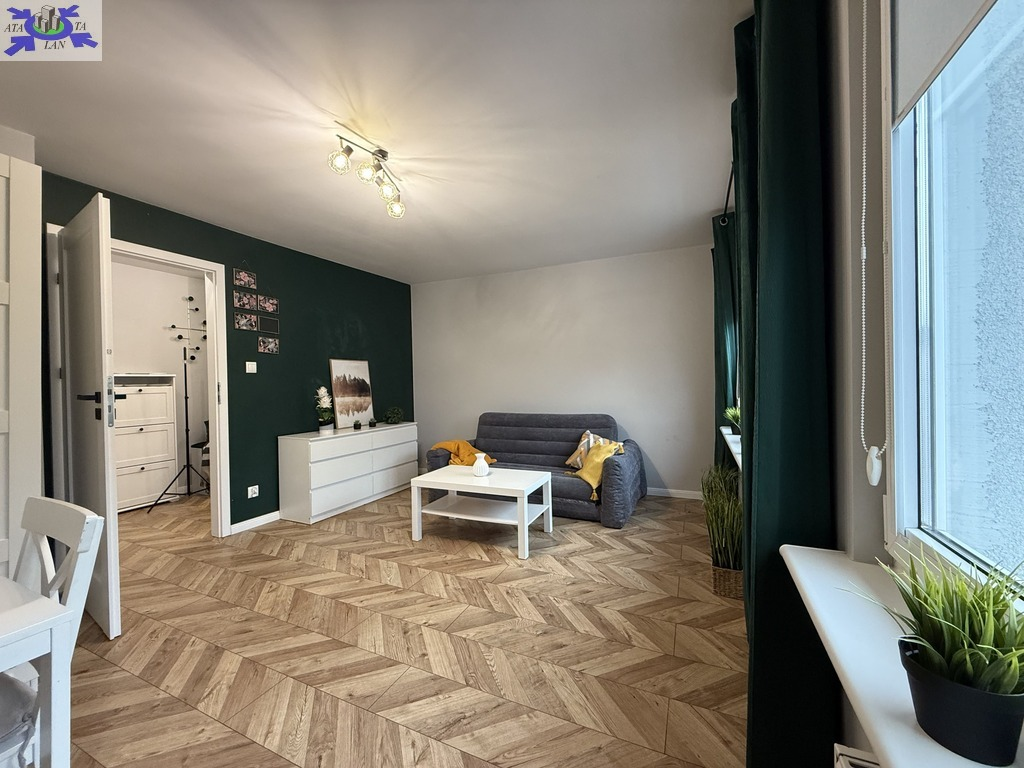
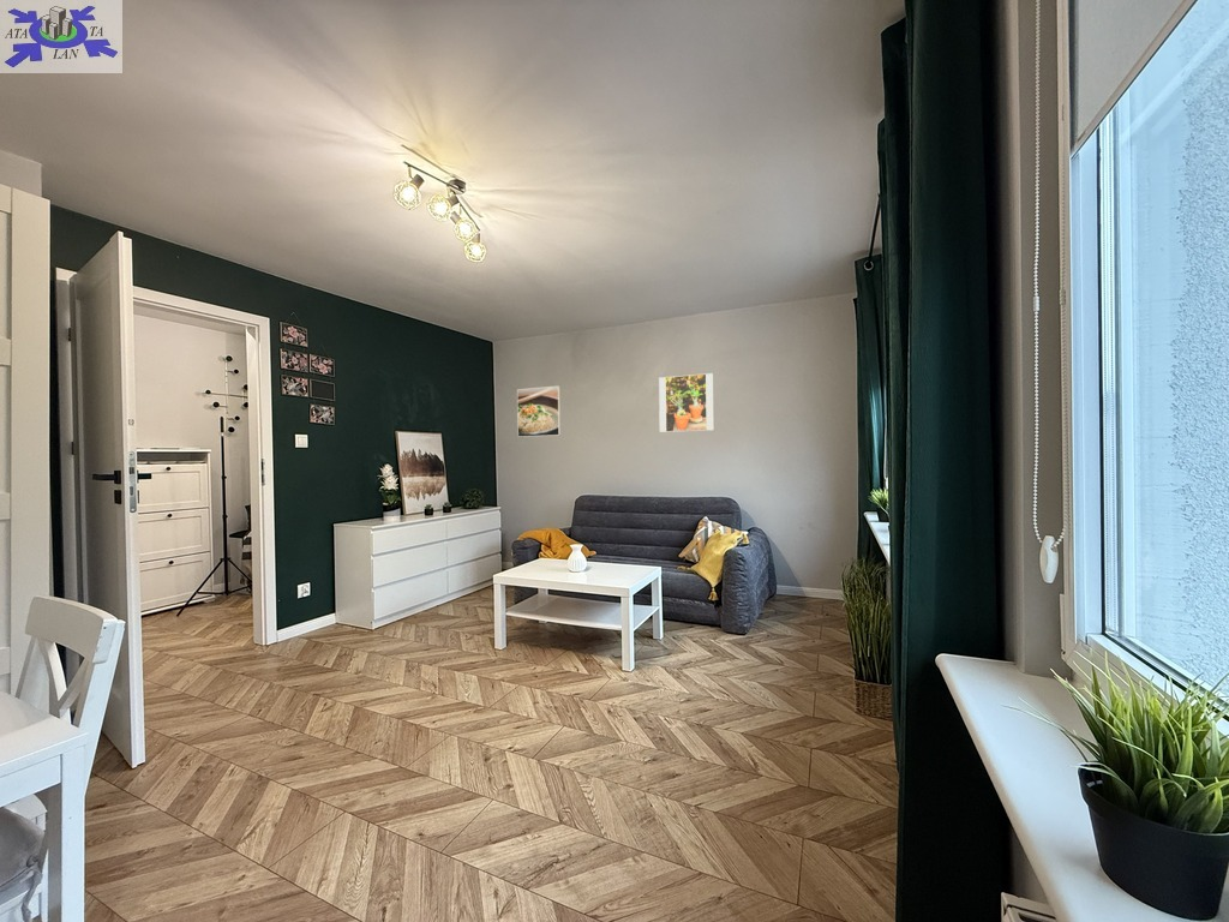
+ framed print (685, 403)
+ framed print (538, 412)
